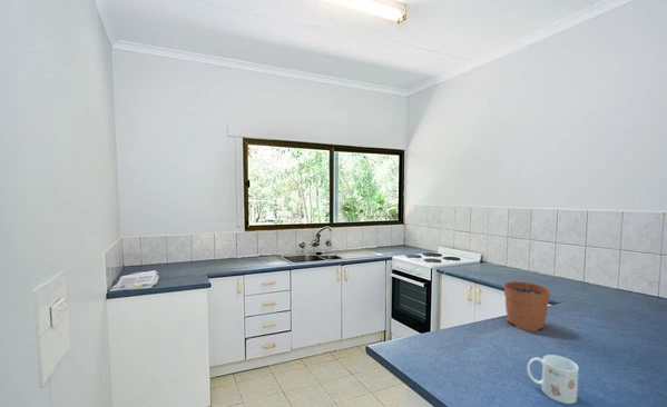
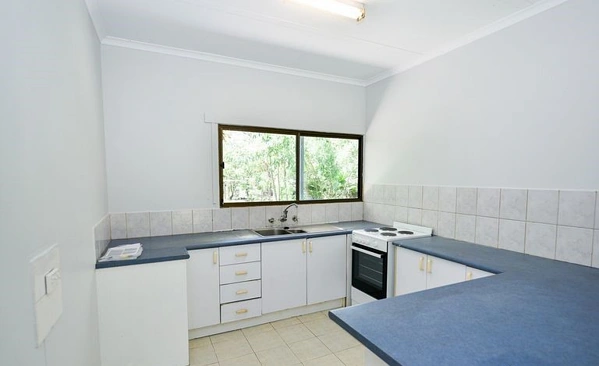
- mug (551, 375)
- plant pot (526, 296)
